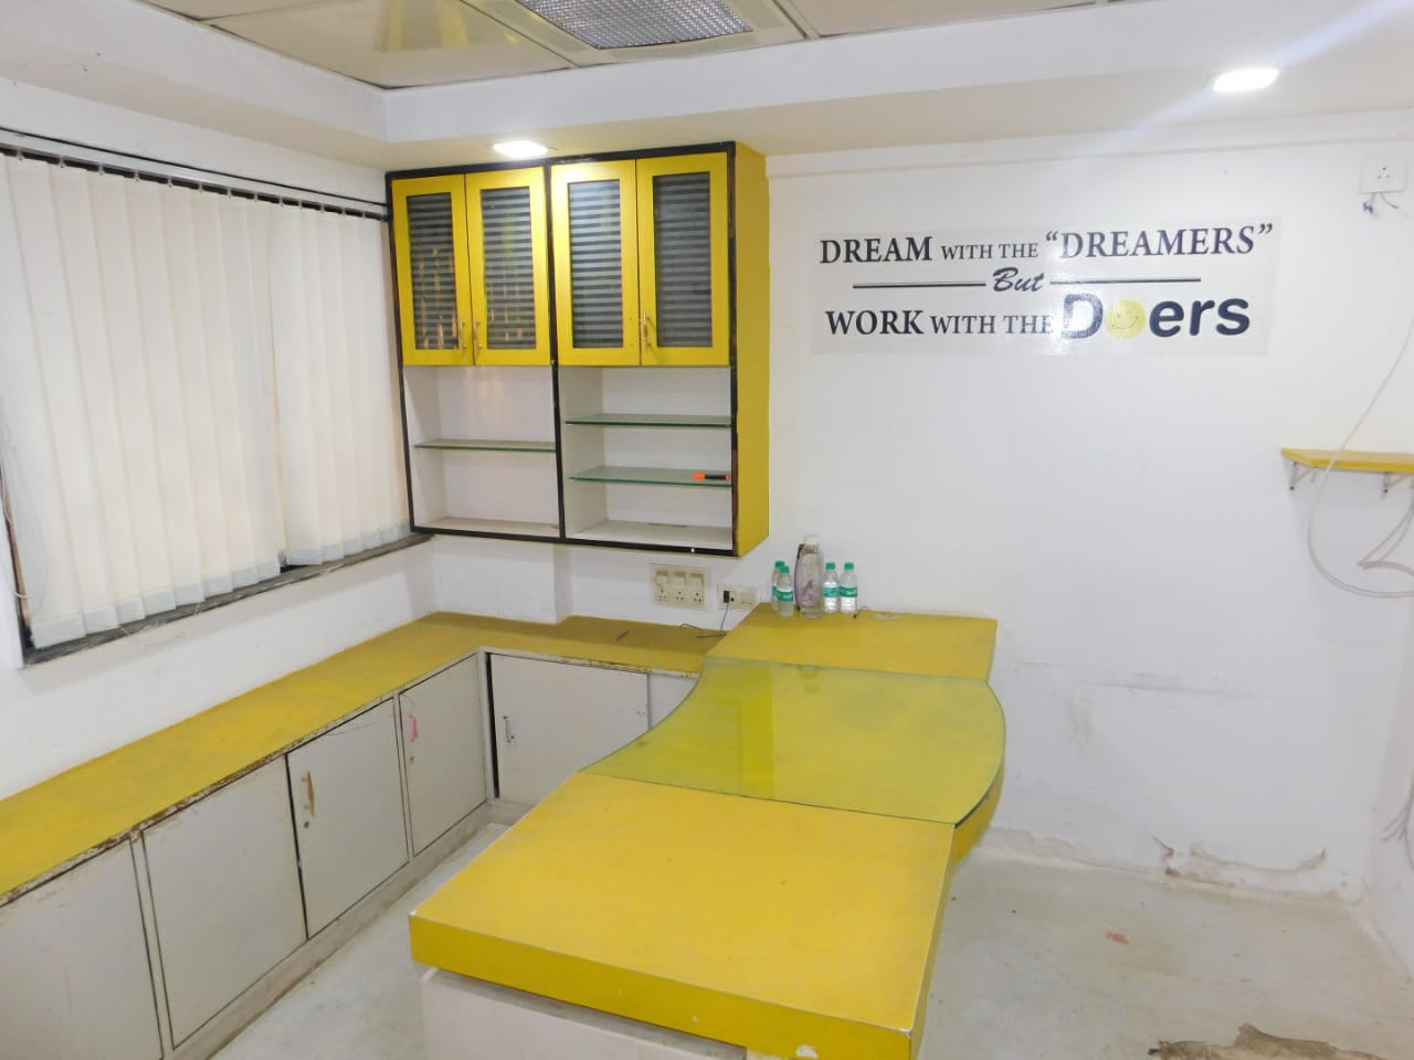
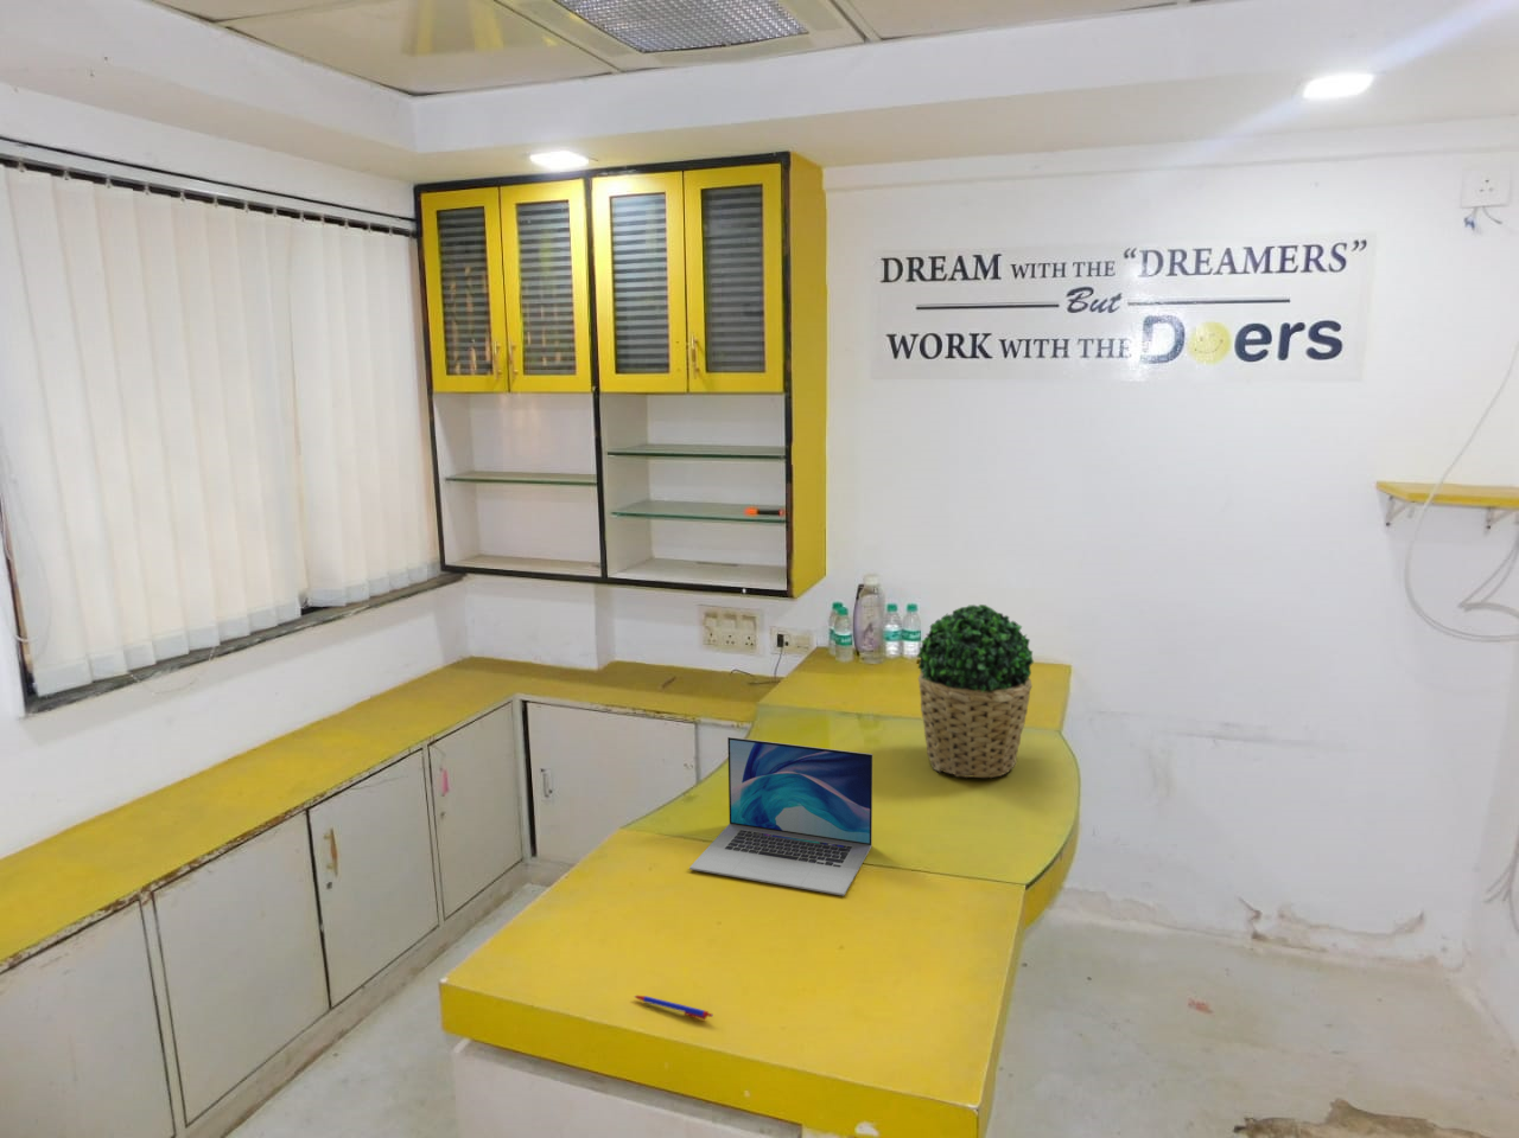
+ potted plant (974, 686)
+ pen (672, 1005)
+ laptop (782, 810)
